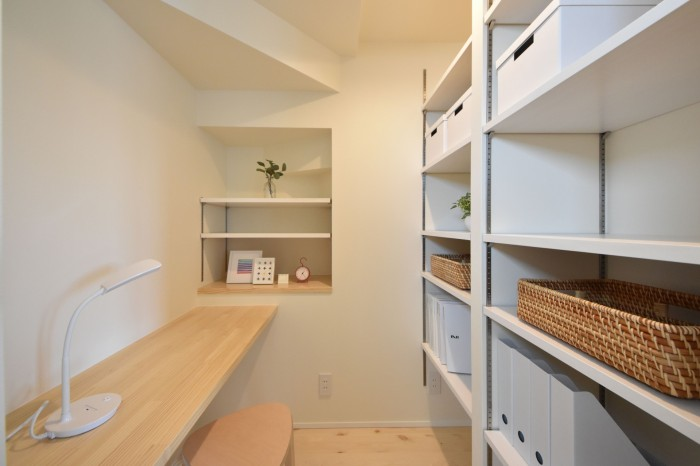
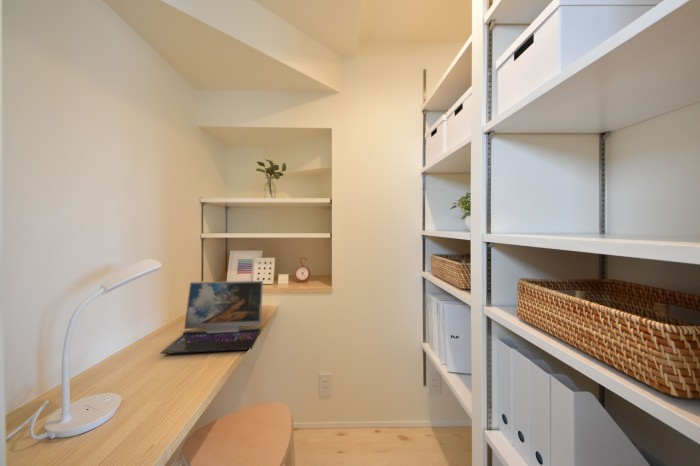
+ laptop (218, 313)
